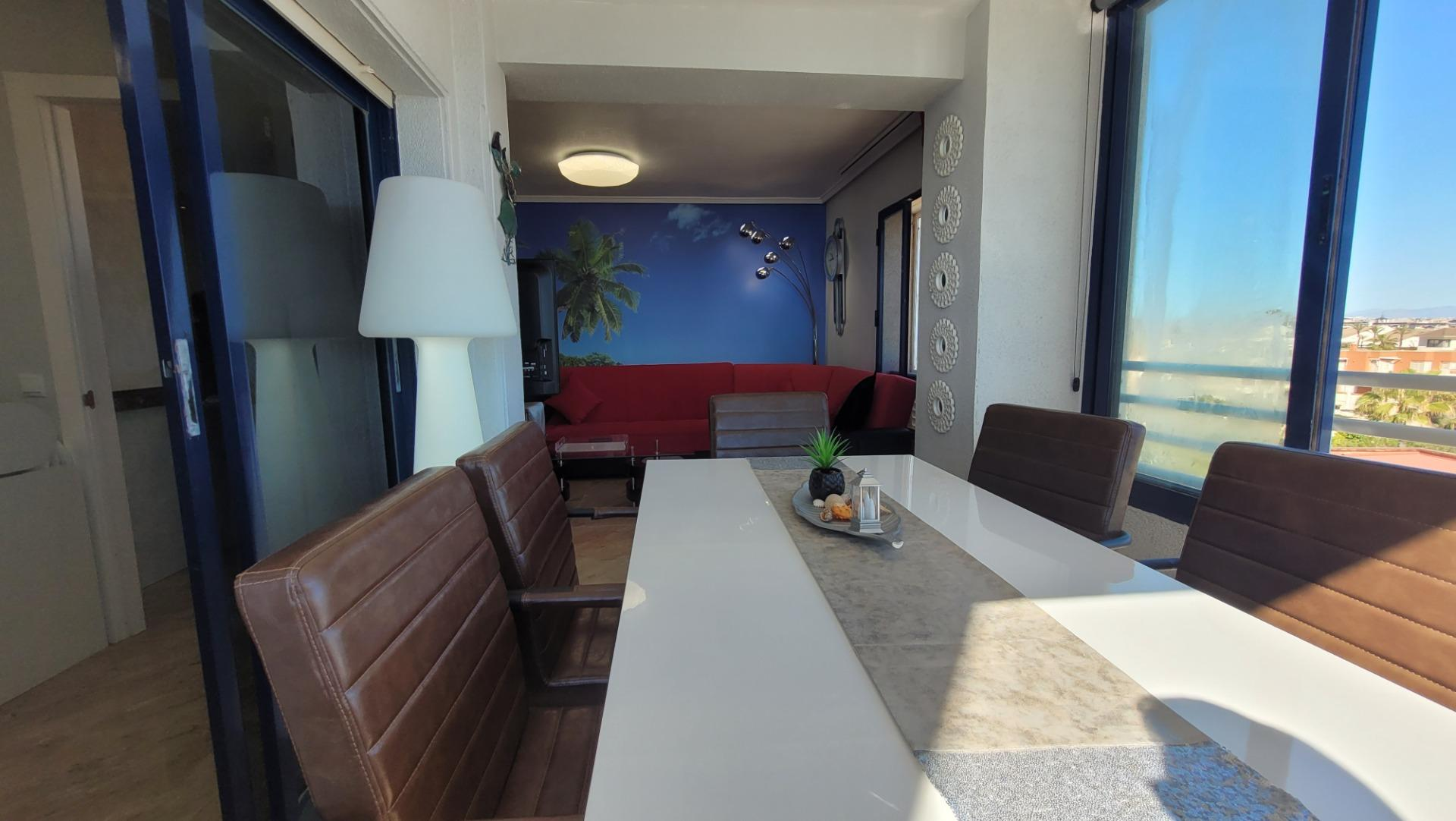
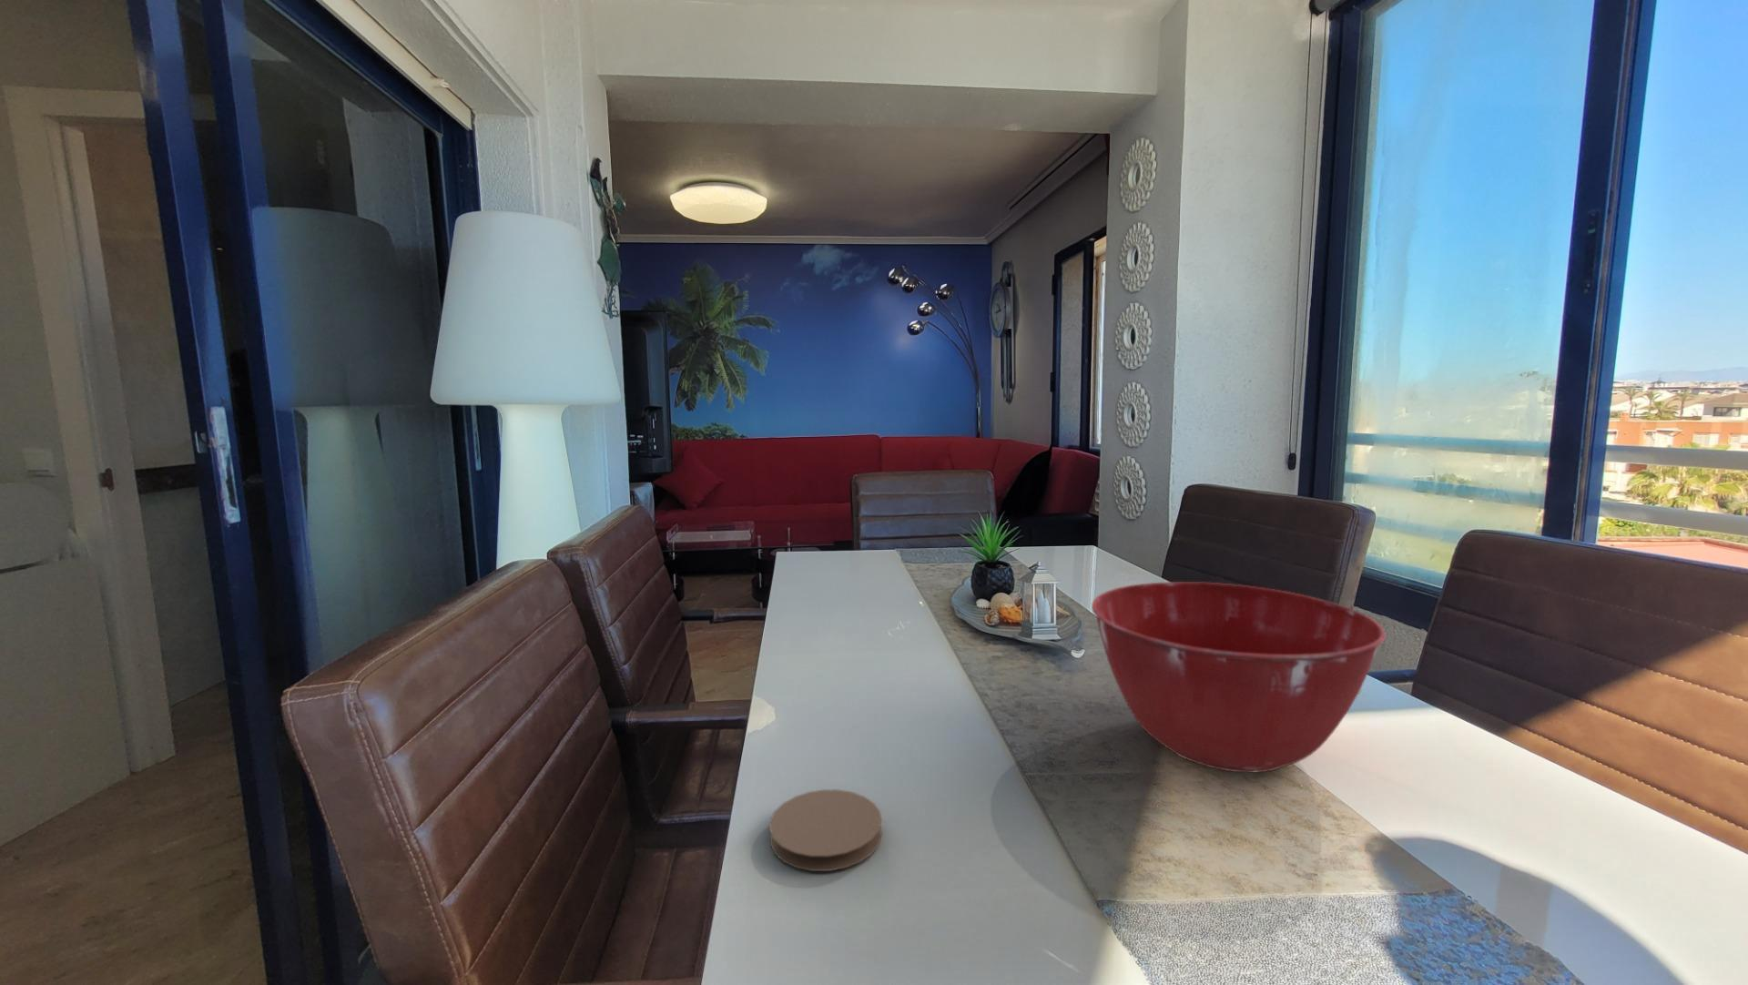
+ mixing bowl (1222, 677)
+ coaster (826, 827)
